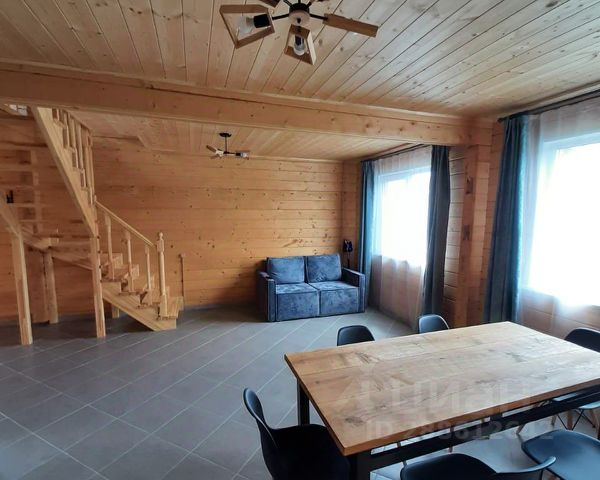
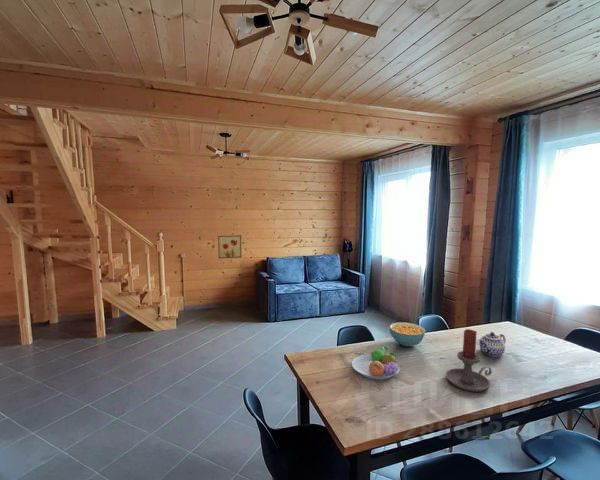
+ wall art (229, 246)
+ cereal bowl (406, 336)
+ teapot (492, 342)
+ fruit bowl (376, 360)
+ candle holder (473, 355)
